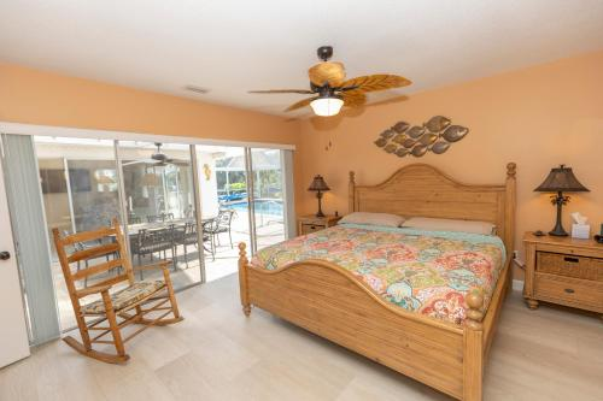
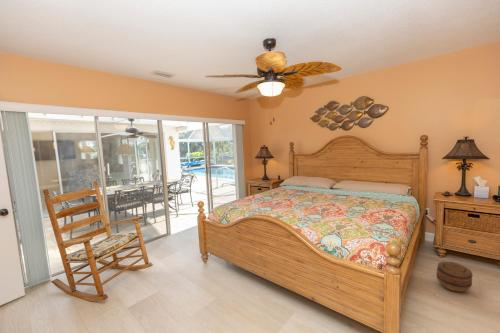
+ basket (453, 275)
